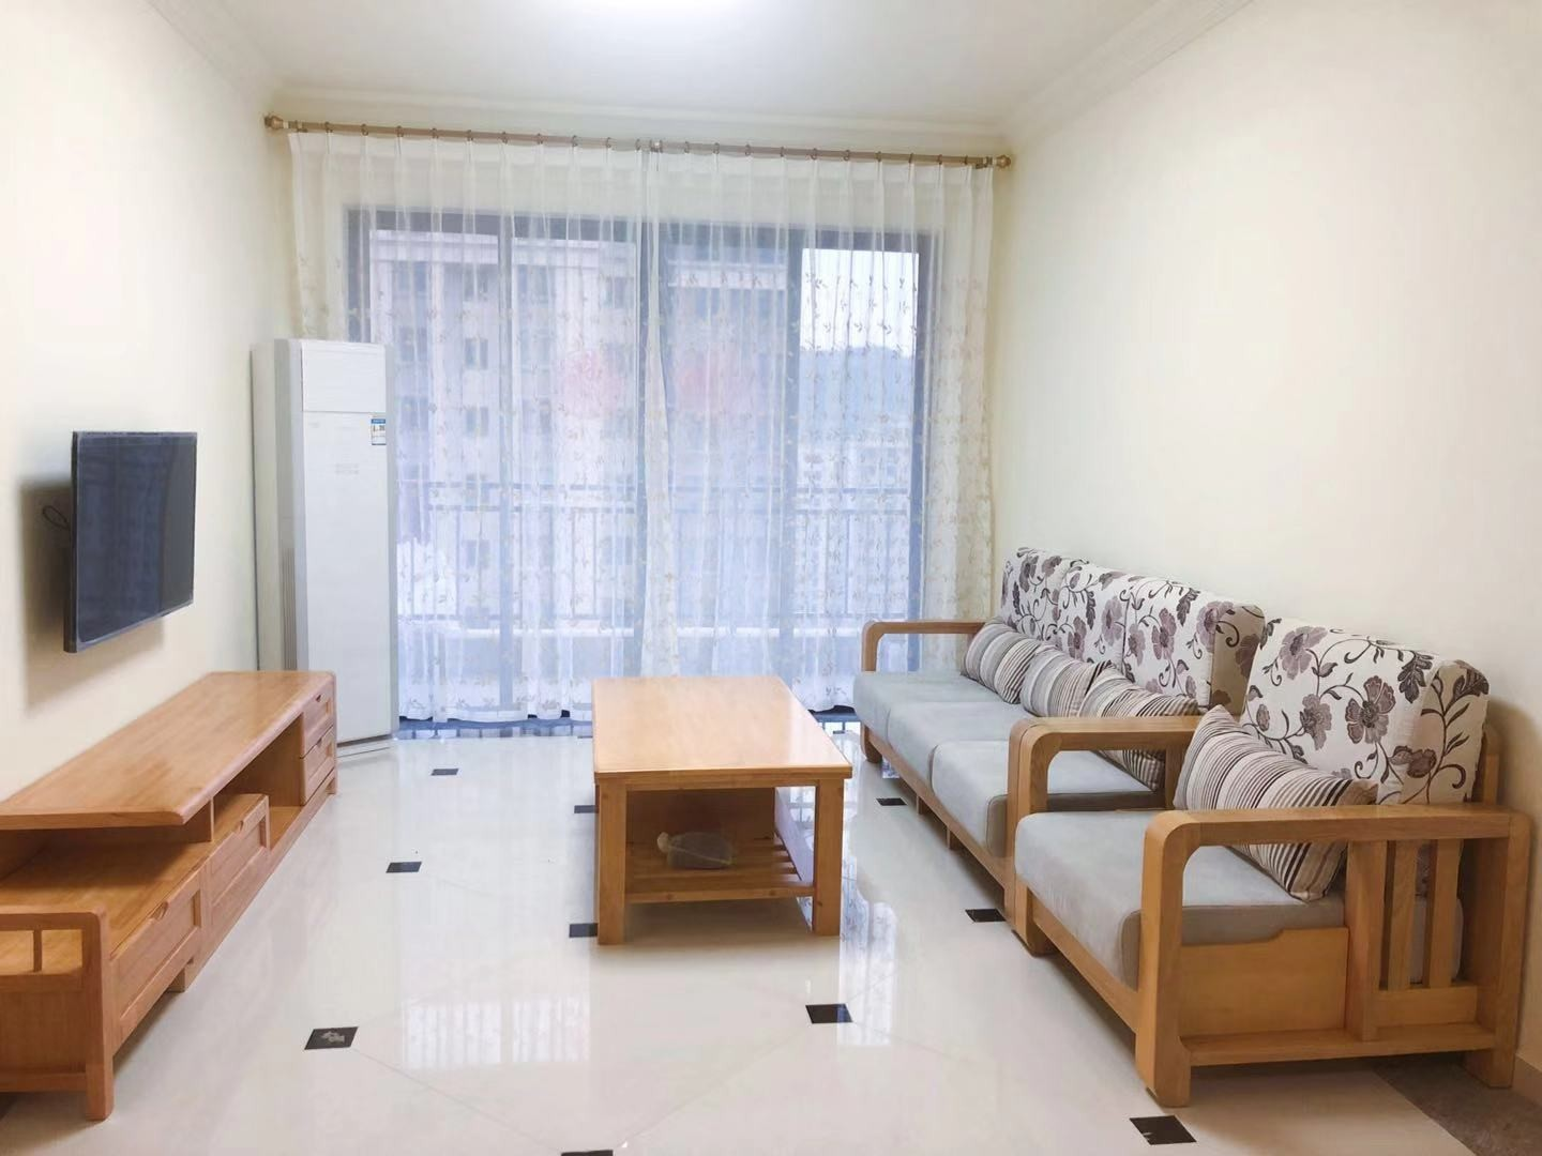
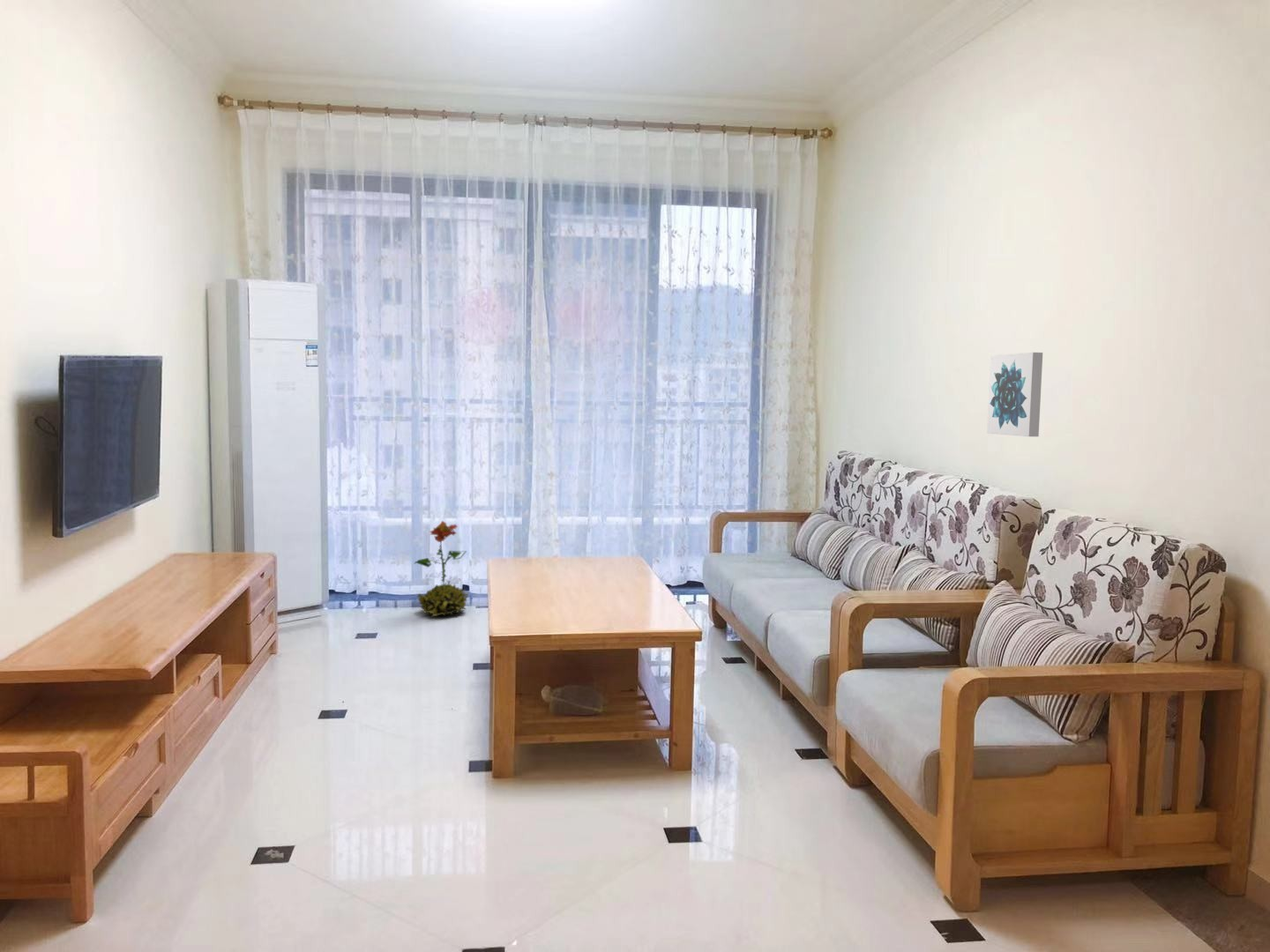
+ decorative plant (442, 567)
+ wall art (1013, 394)
